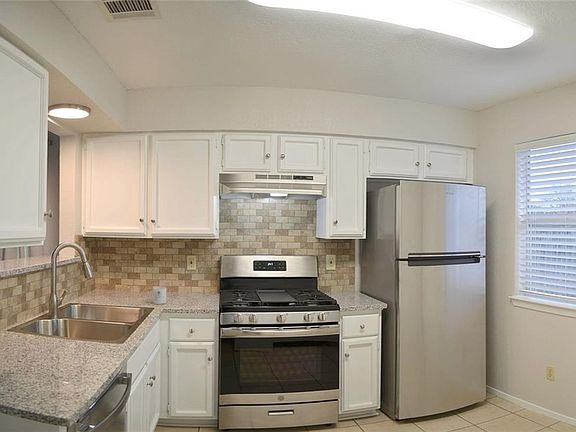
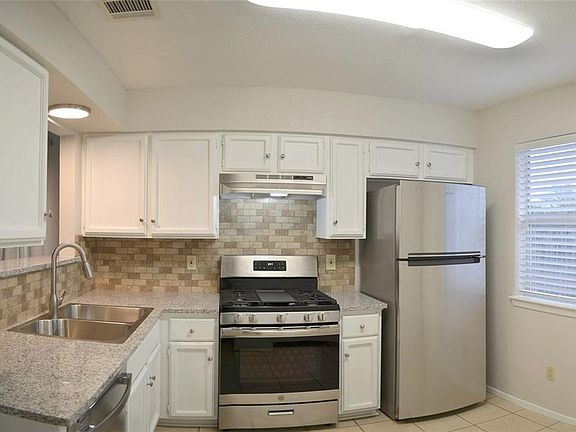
- mug (157, 295)
